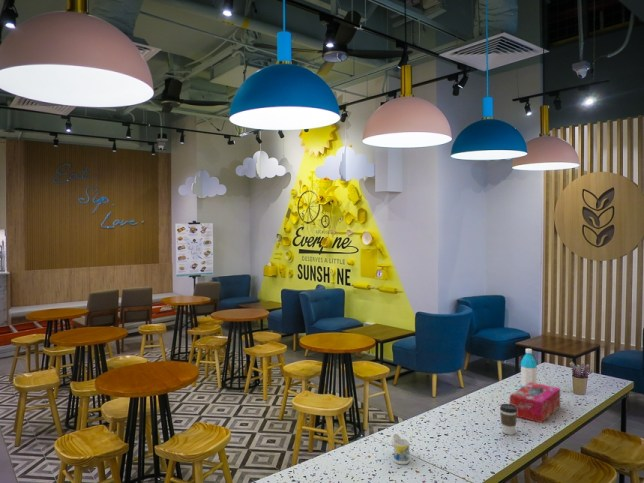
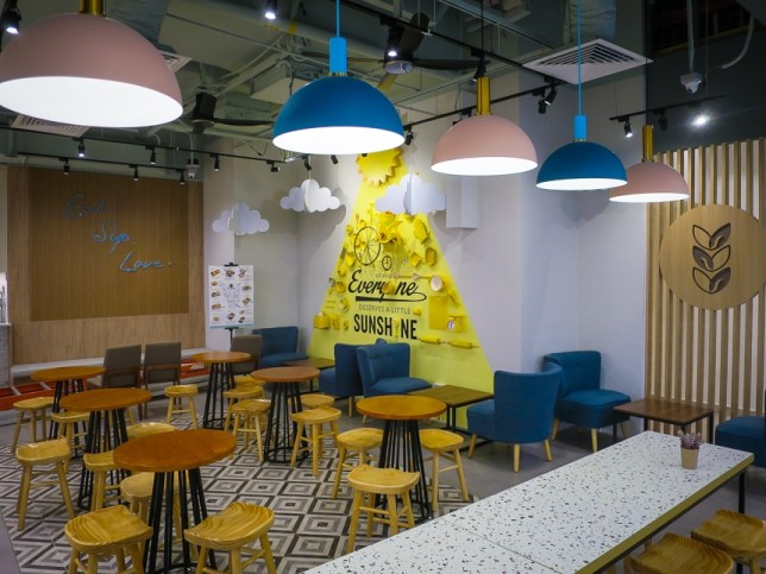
- cup (399, 447)
- tissue box (535, 401)
- water bottle (528, 370)
- coffee cup (508, 419)
